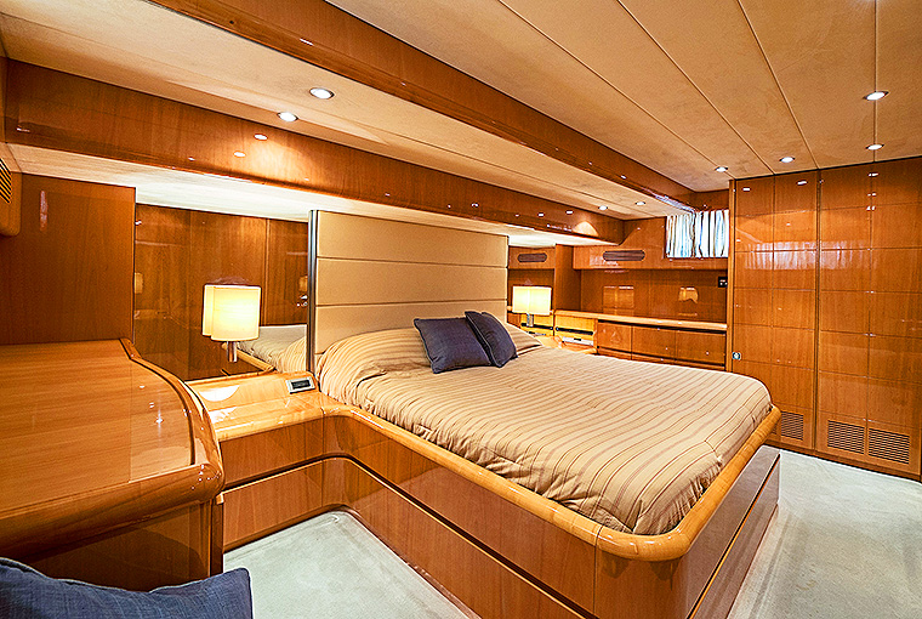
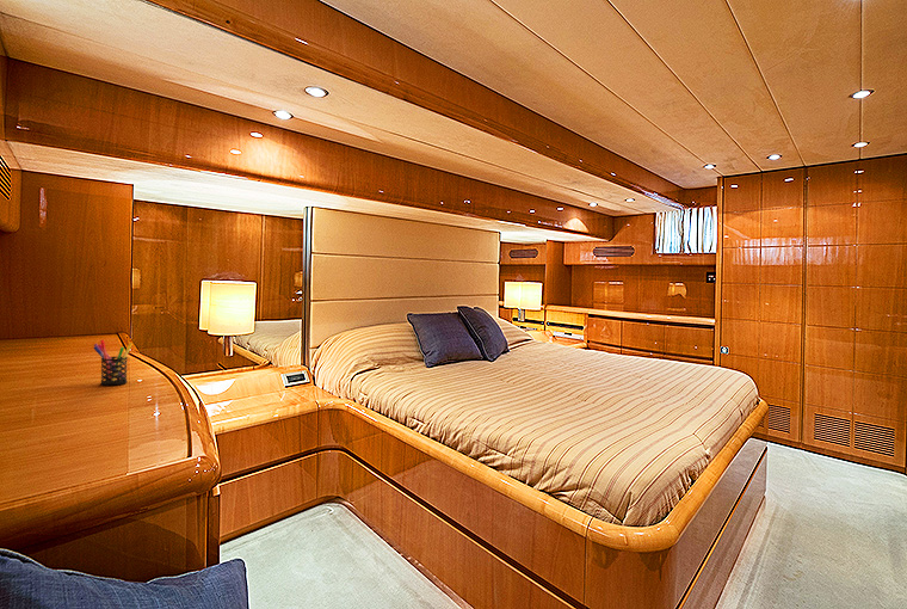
+ pen holder (113, 361)
